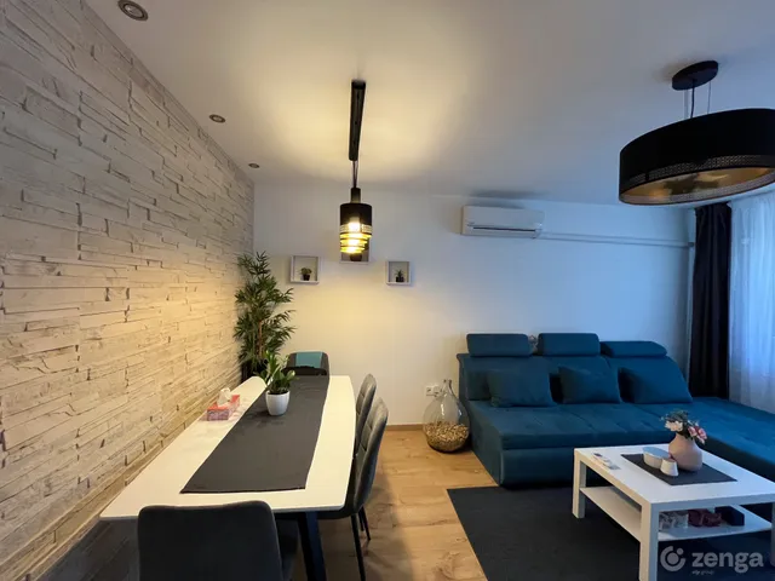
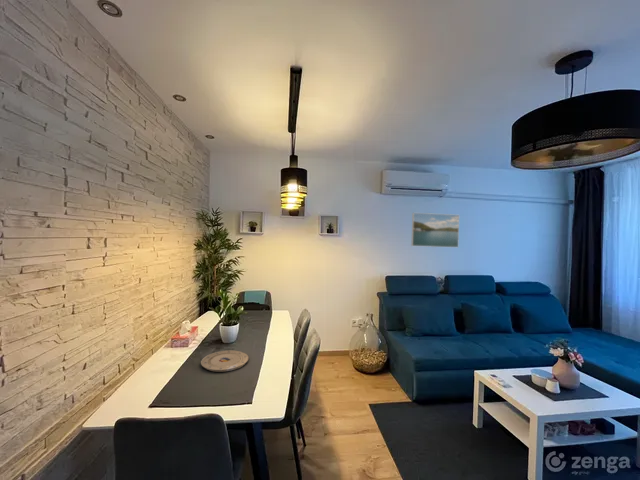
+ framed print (435, 230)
+ plate (225, 360)
